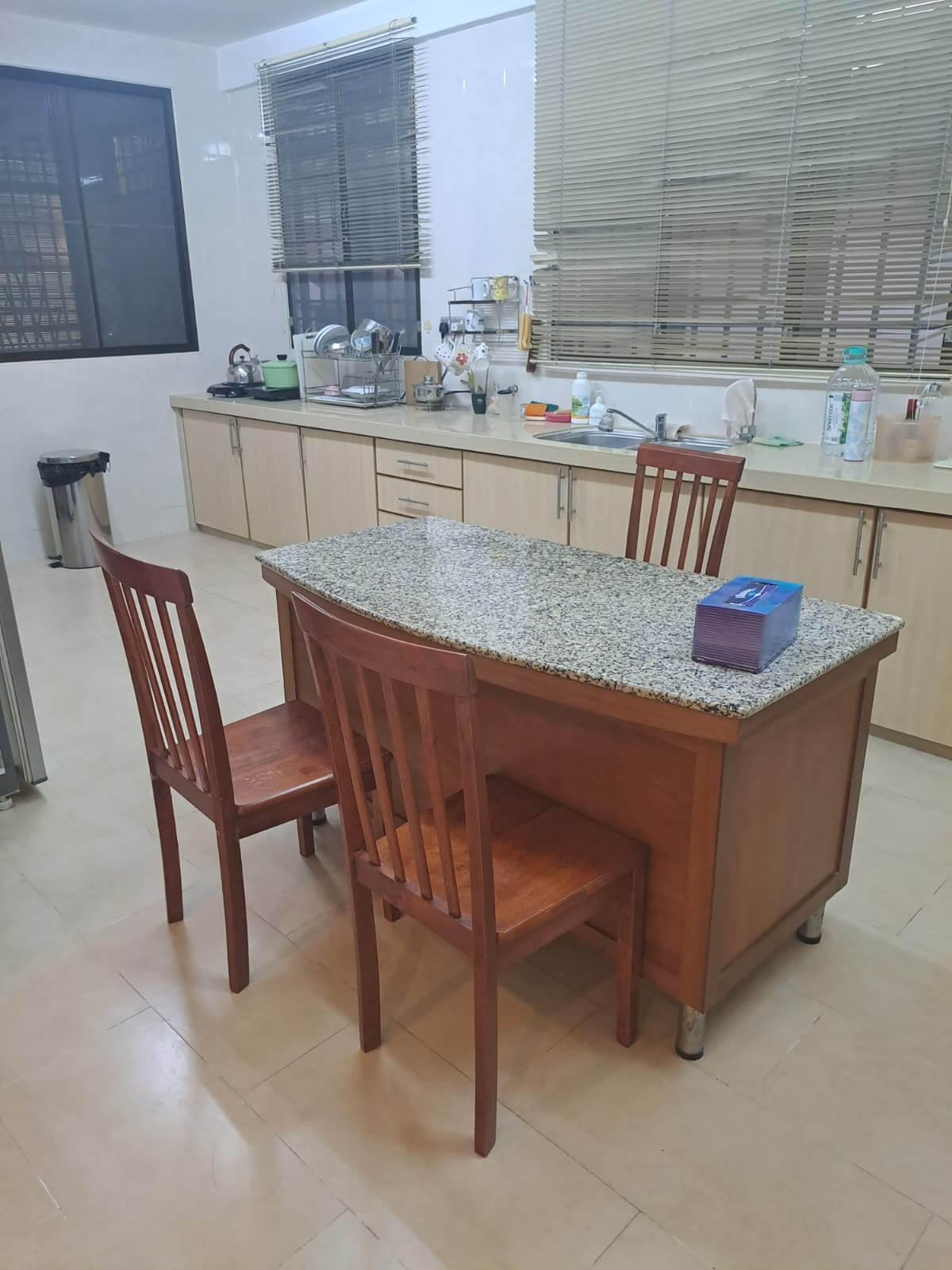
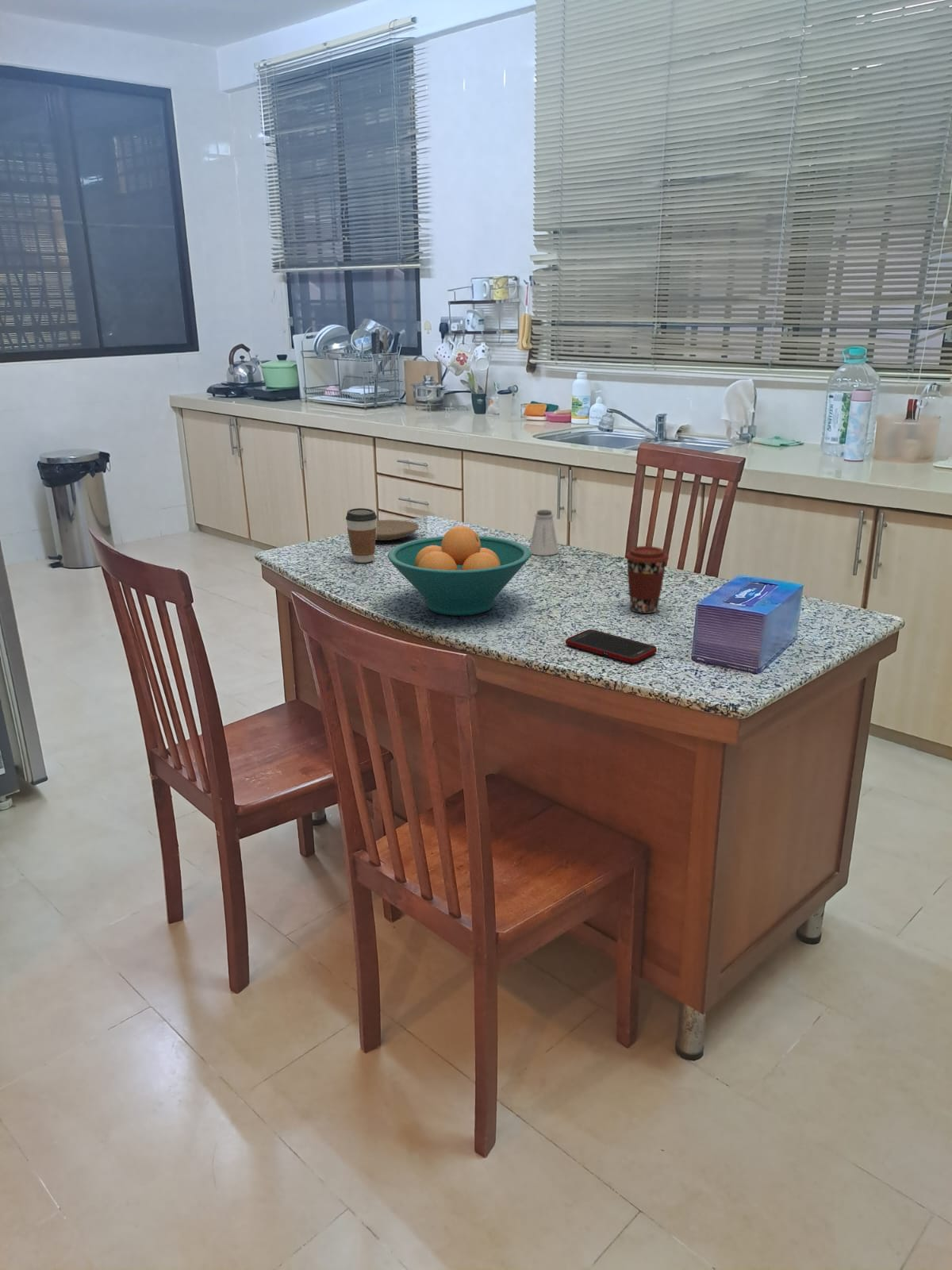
+ coffee cup (645, 579)
+ cell phone (610, 645)
+ plate (387, 531)
+ coffee cup (362, 536)
+ saltshaker (543, 531)
+ fruit bowl (459, 567)
